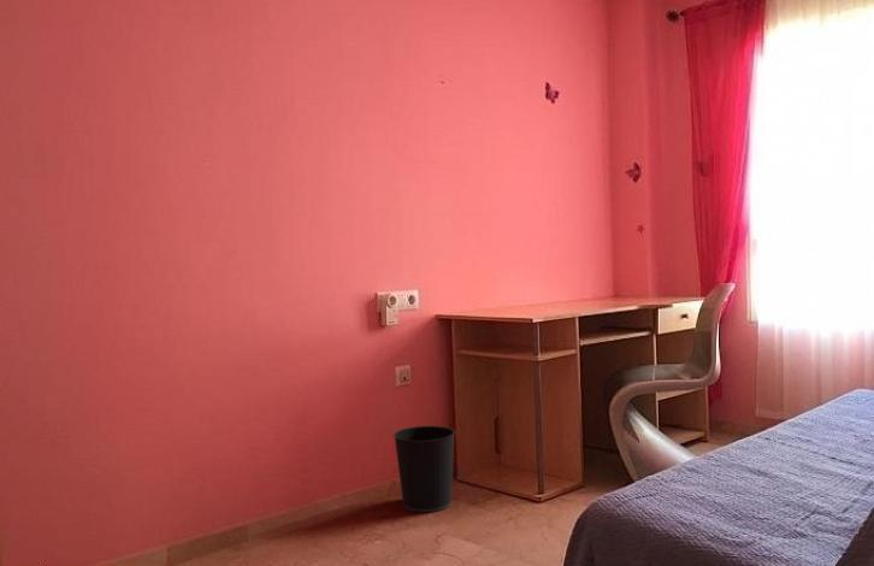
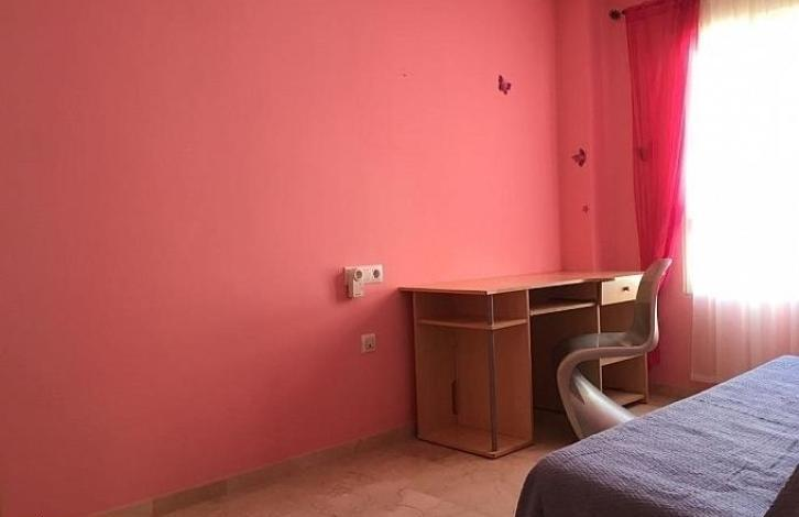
- wastebasket (425, 468)
